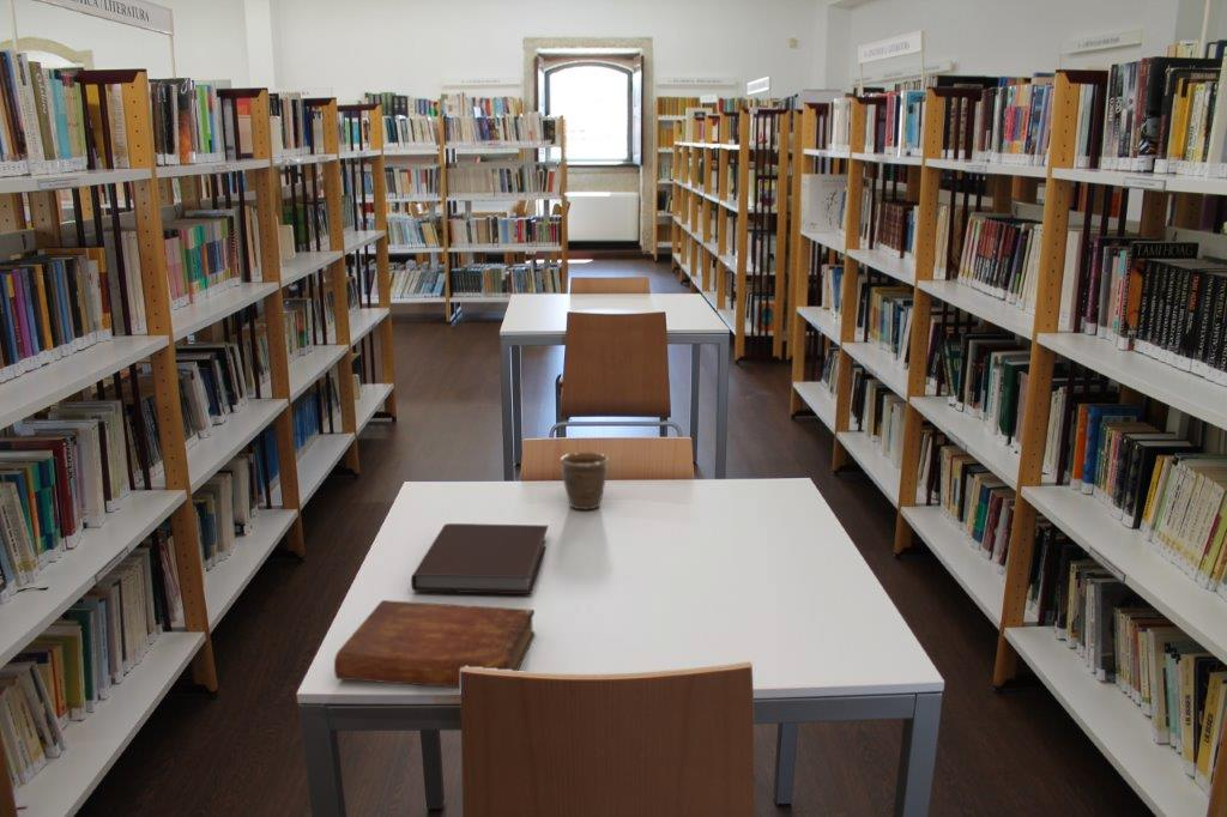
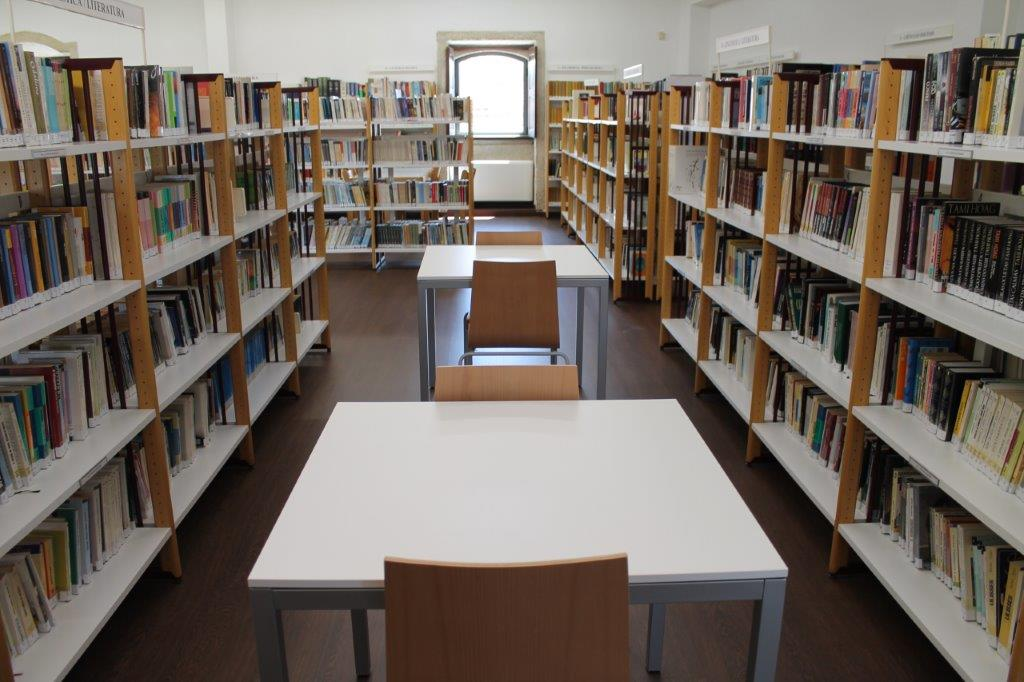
- mug (584, 479)
- bible (439, 644)
- notebook (484, 556)
